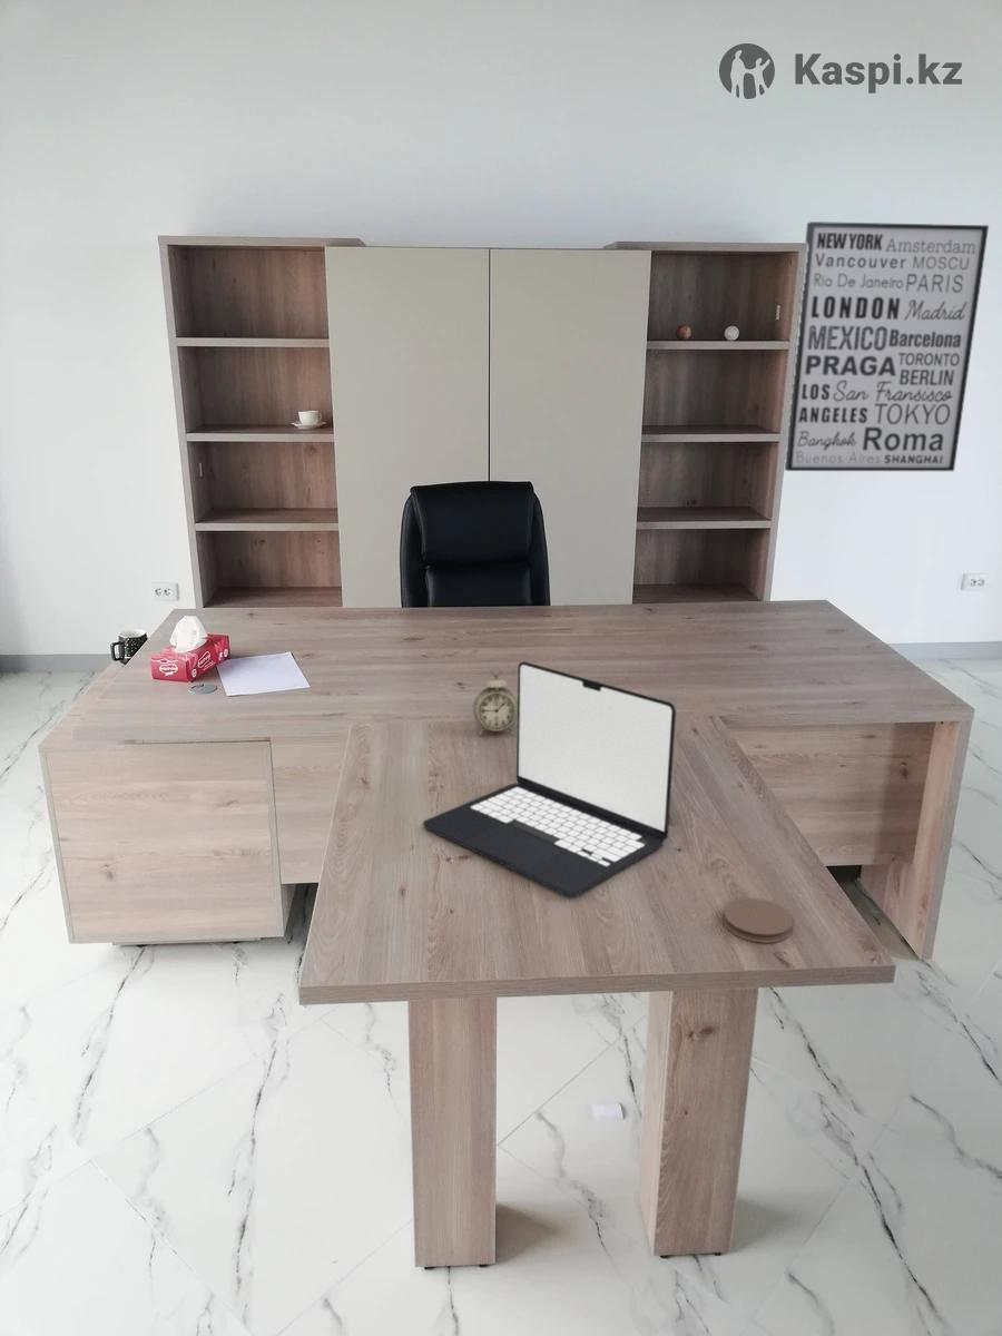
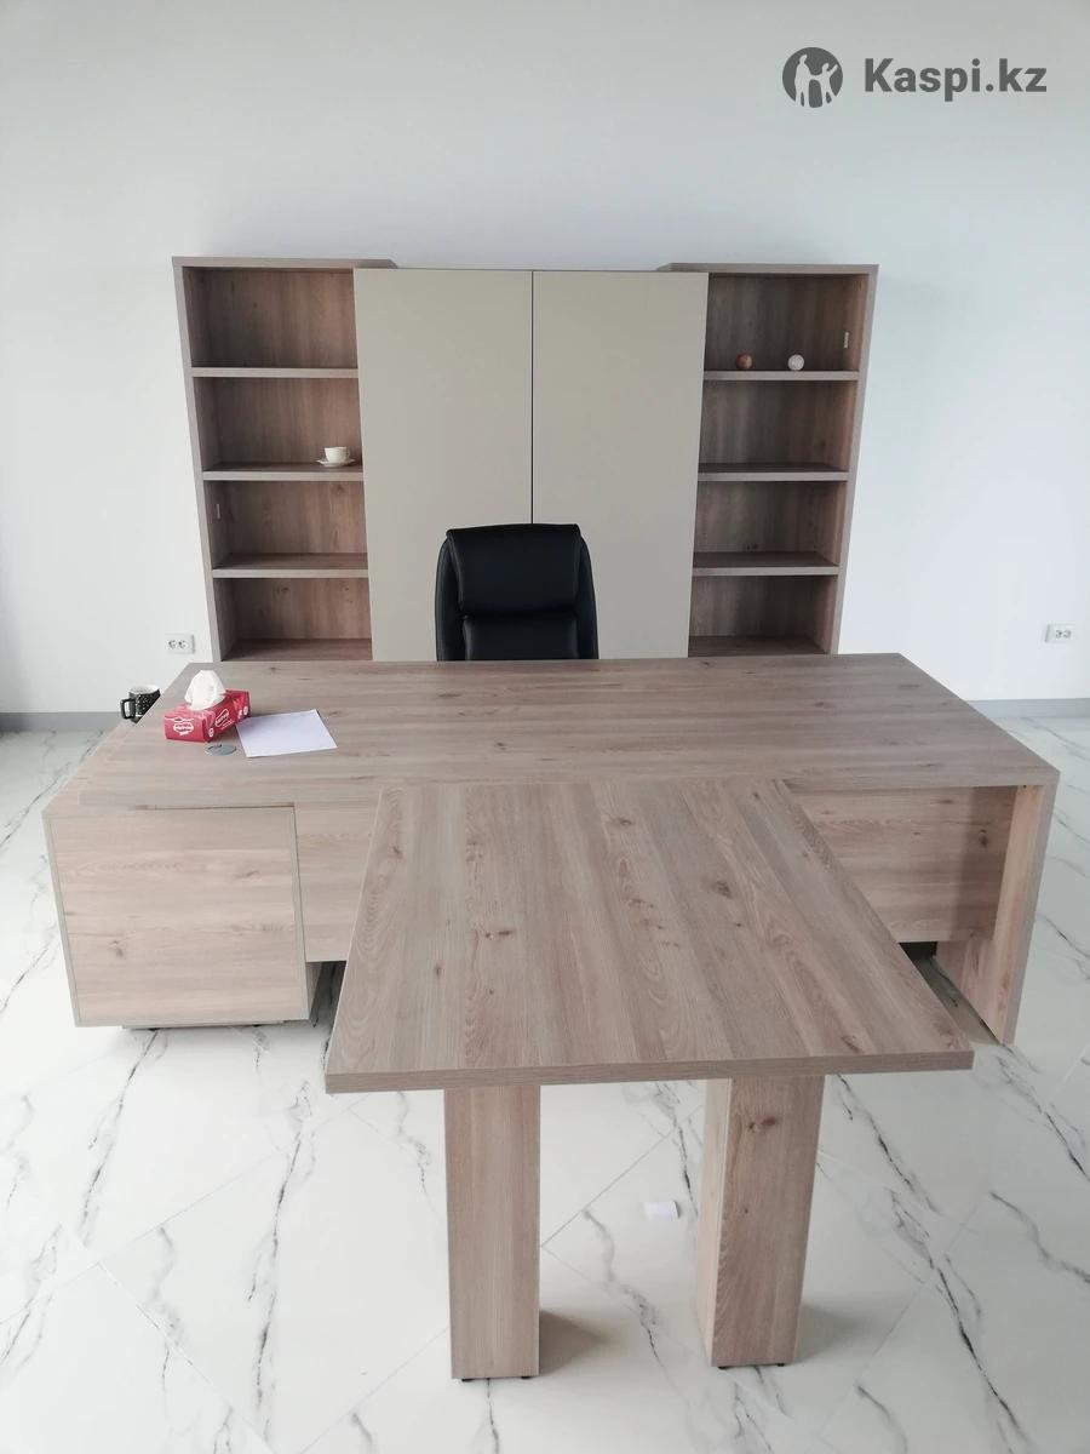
- laptop (542, 768)
- coaster (757, 920)
- alarm clock (495, 700)
- wall art (883, 351)
